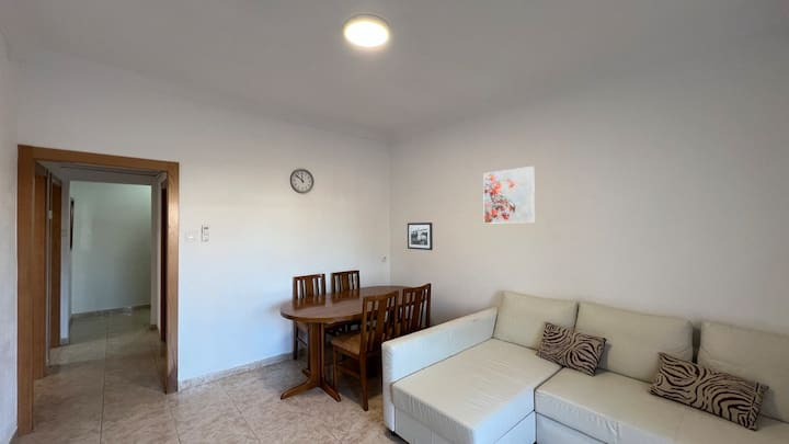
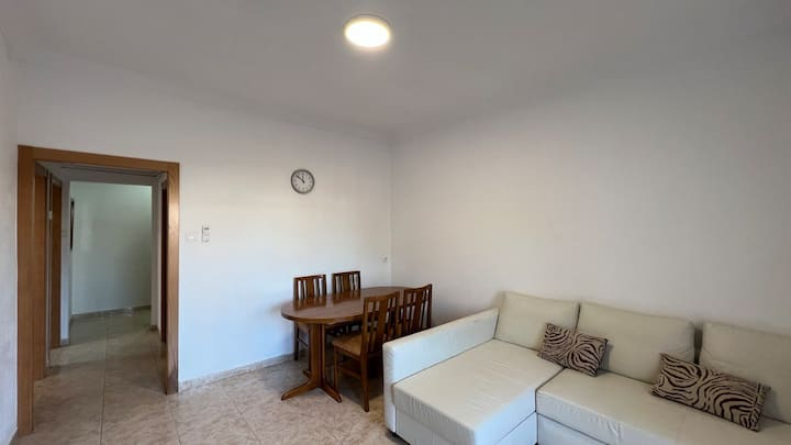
- picture frame (419, 236)
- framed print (507, 196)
